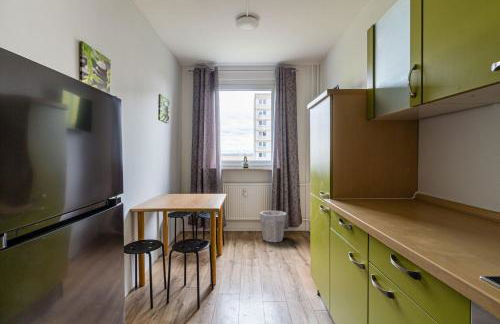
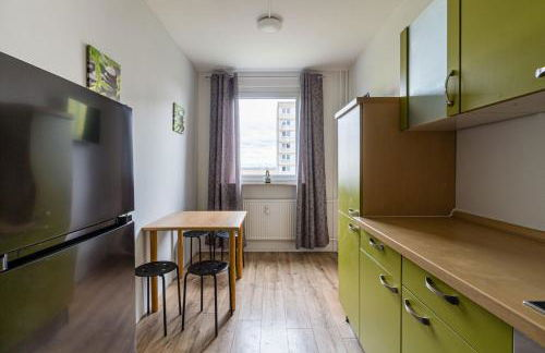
- waste bin (273, 226)
